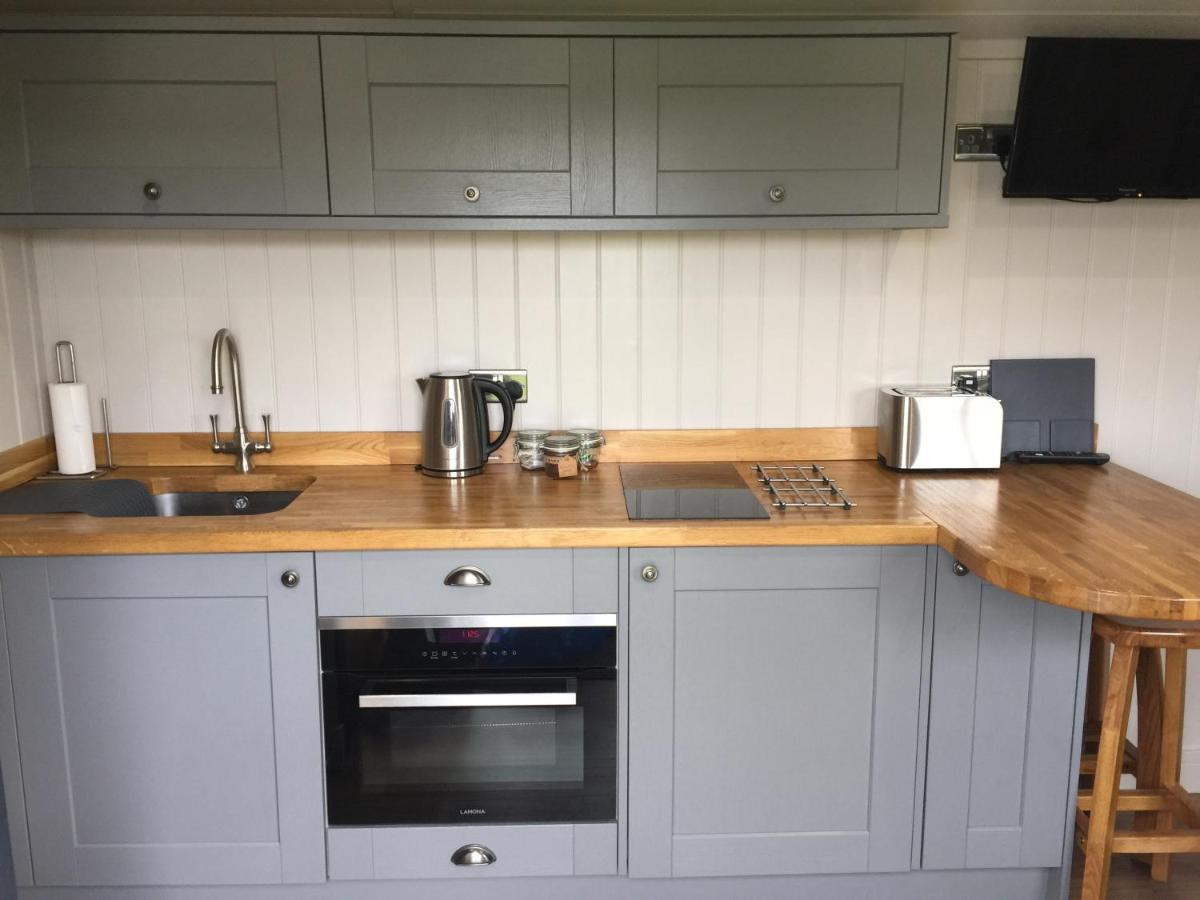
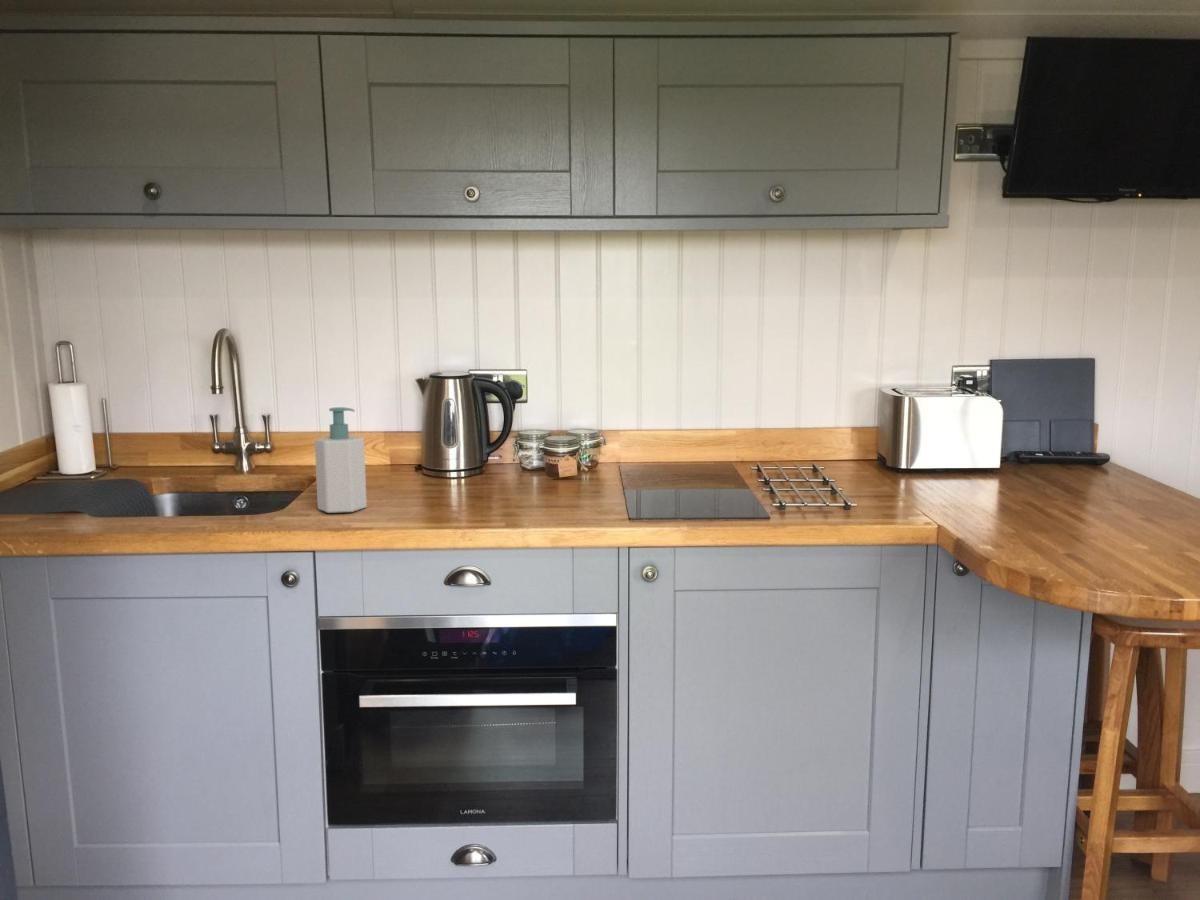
+ soap bottle (340, 458)
